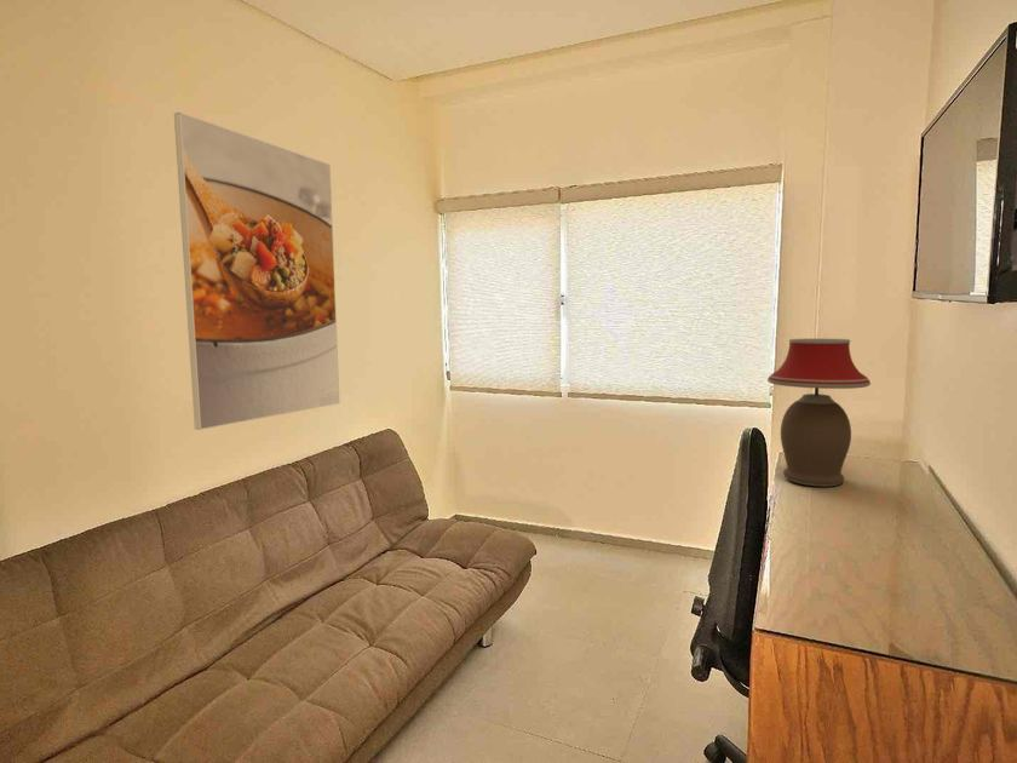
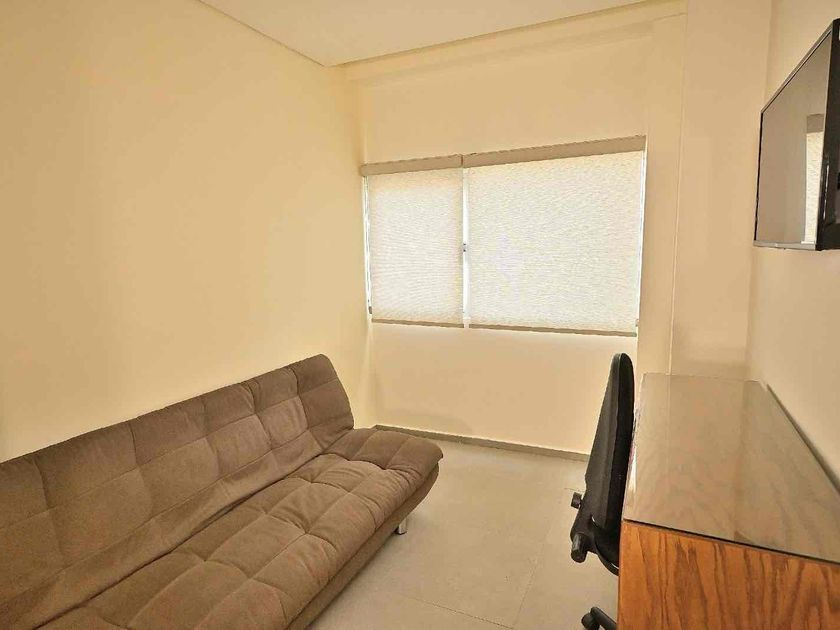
- table lamp (815, 409)
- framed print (270, 281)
